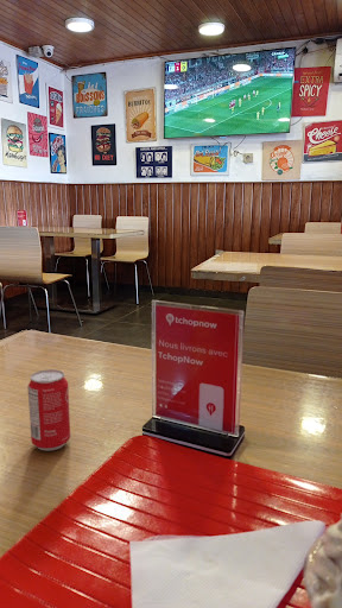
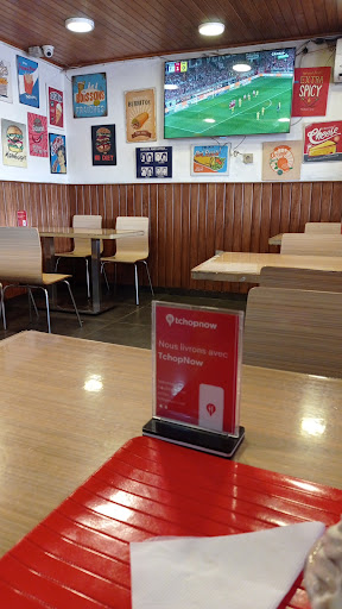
- beverage can (49, 410)
